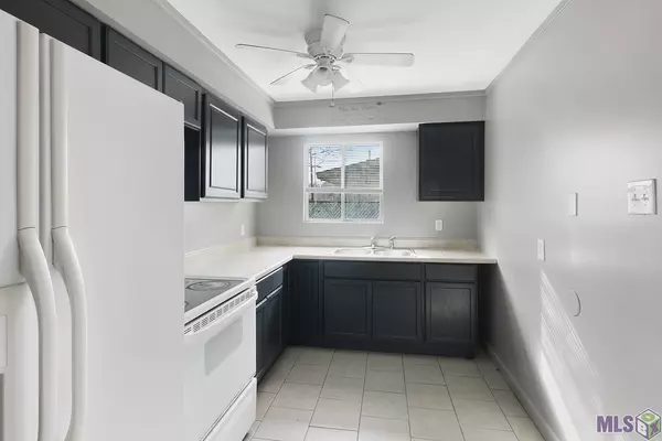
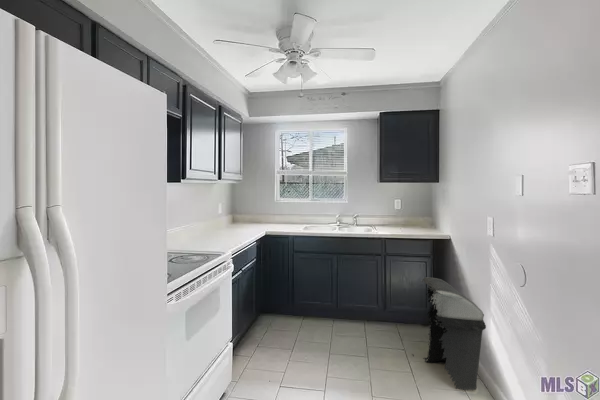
+ trash can (446, 327)
